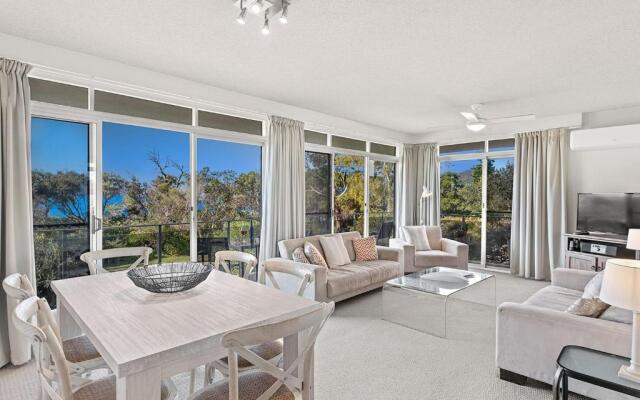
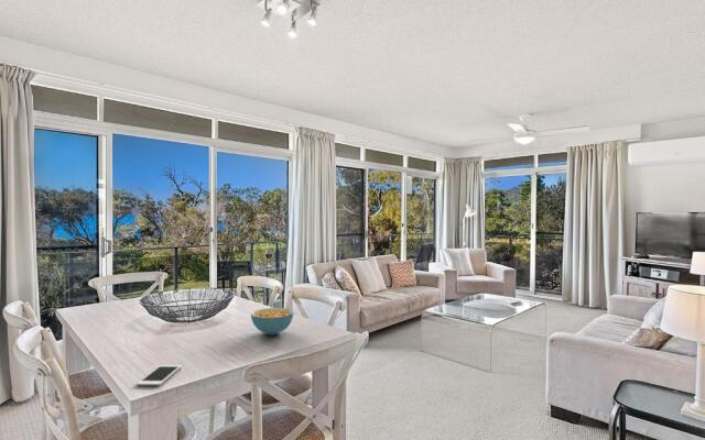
+ cereal bowl (272, 322)
+ cell phone (160, 374)
